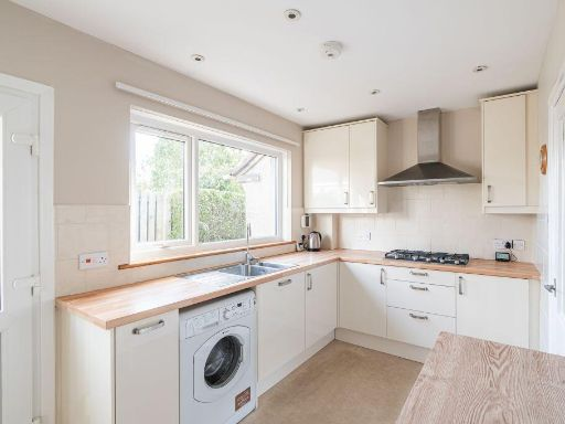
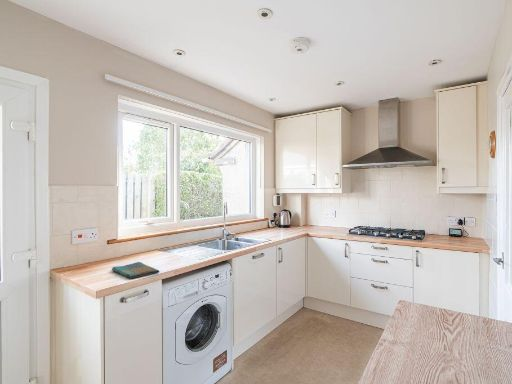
+ dish towel (135, 269)
